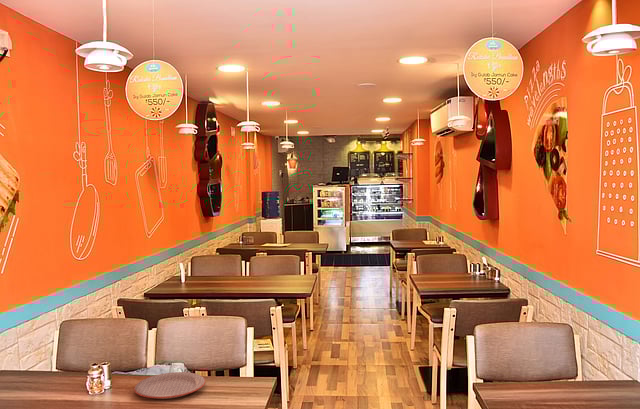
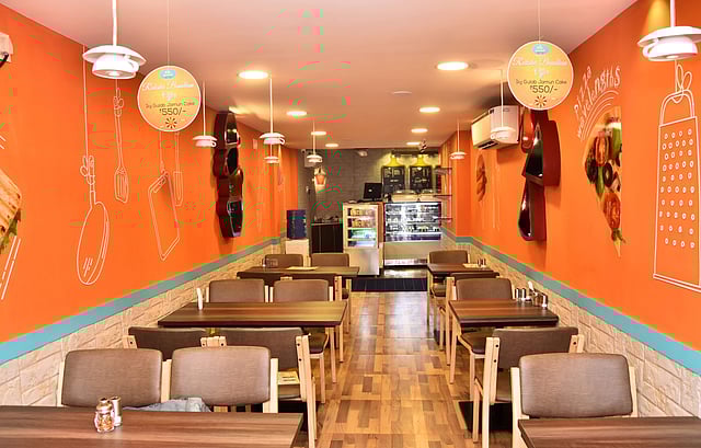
- plate (170, 386)
